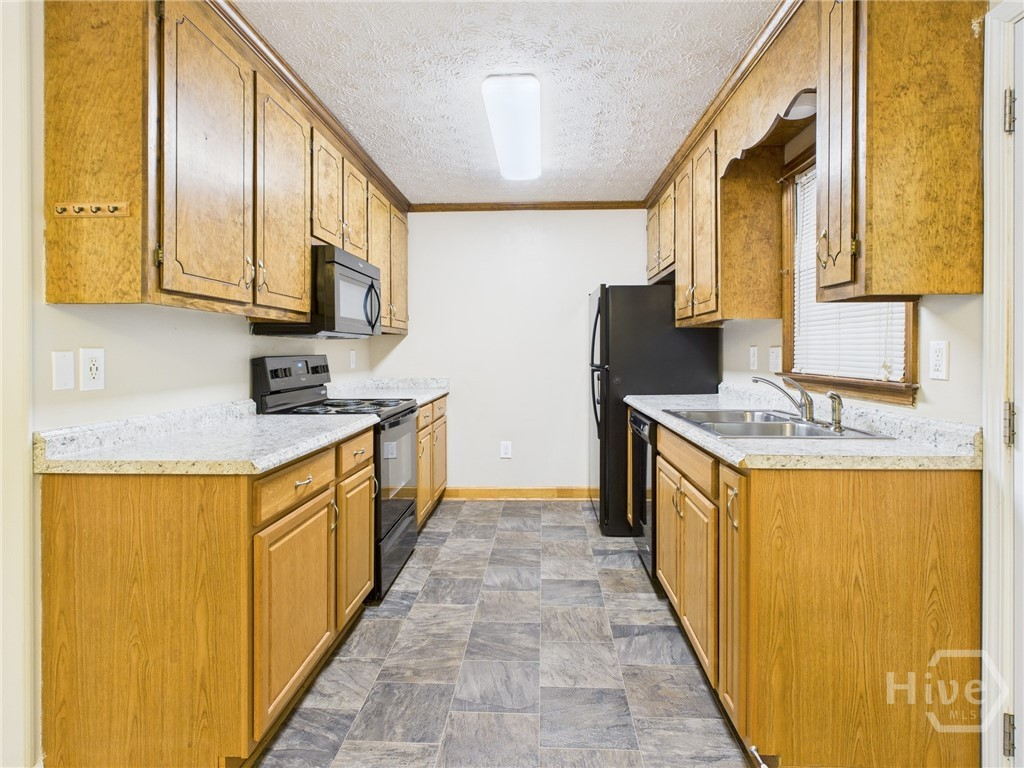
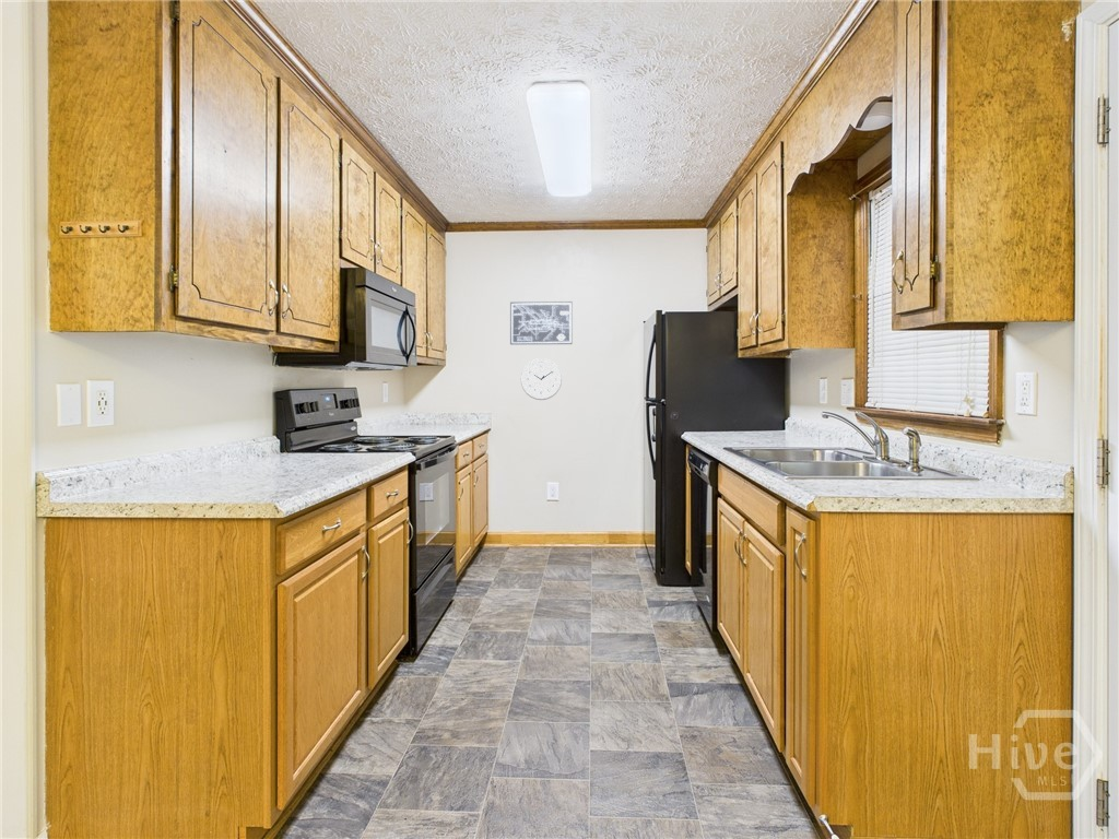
+ wall art (541, 322)
+ wall clock (541, 379)
